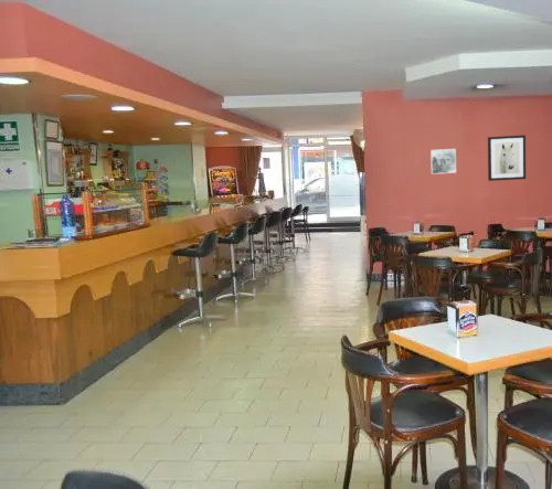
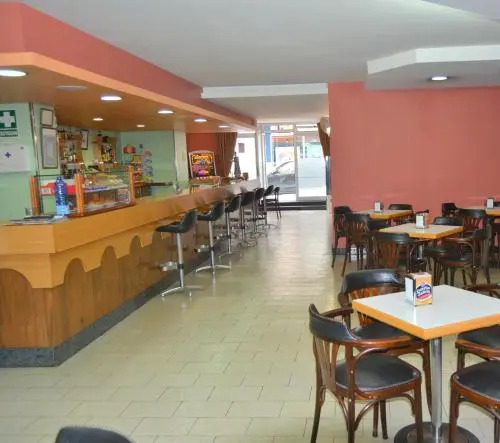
- wall art (507, 158)
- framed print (443, 161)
